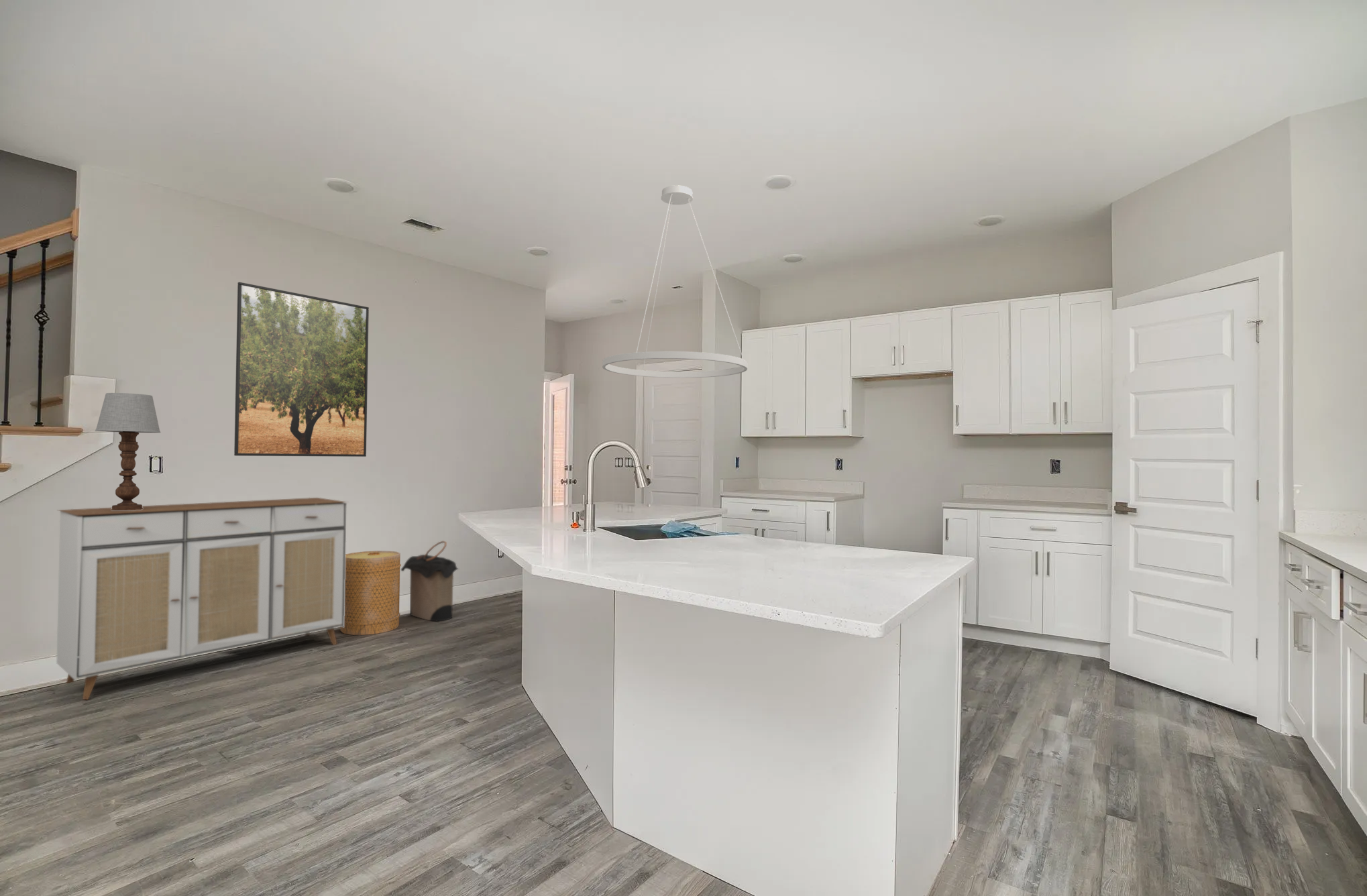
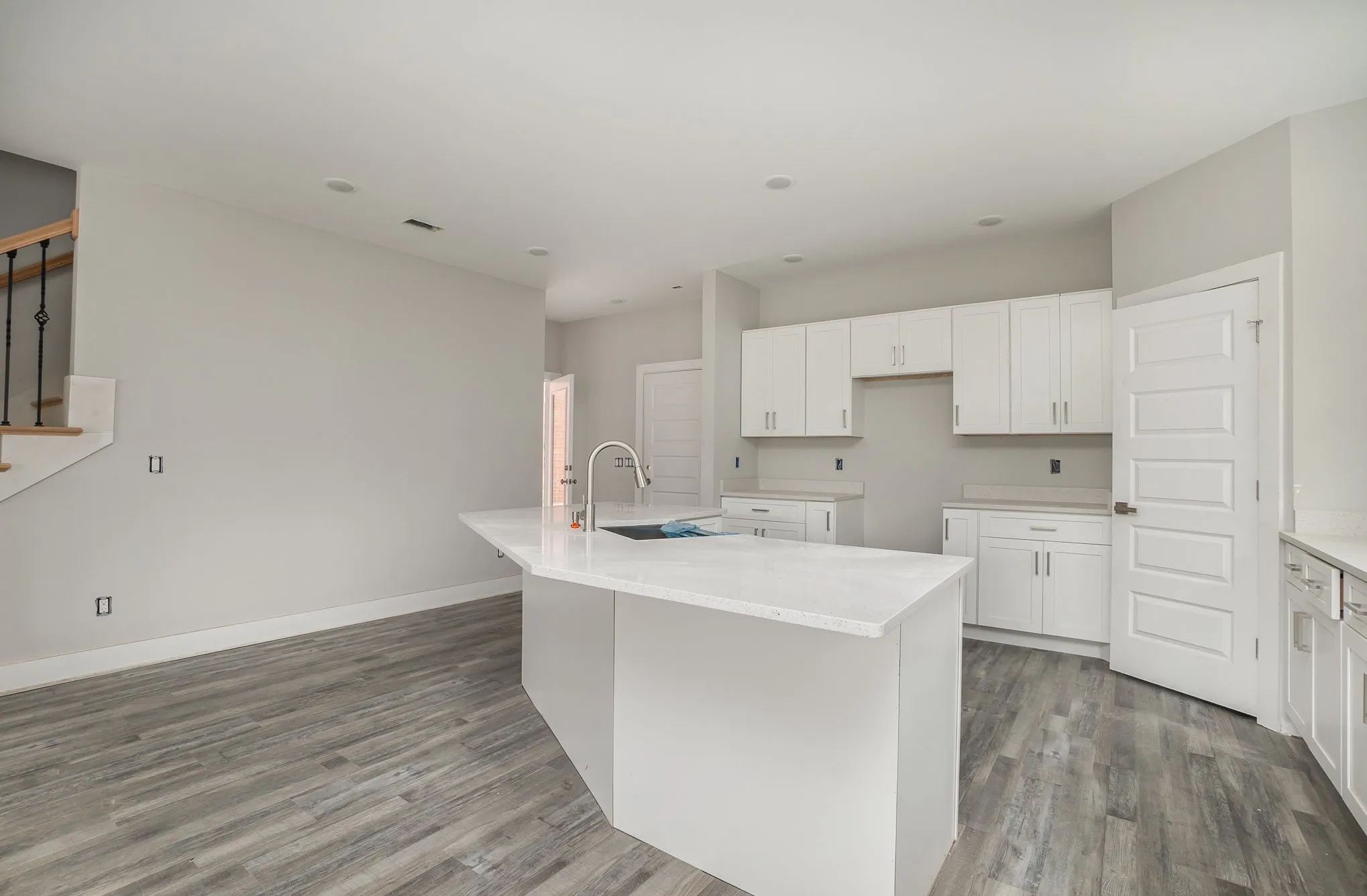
- table lamp (128, 451)
- pendant light (659, 276)
- sideboard (216, 583)
- laundry hamper (429, 578)
- basket (371, 591)
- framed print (307, 376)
